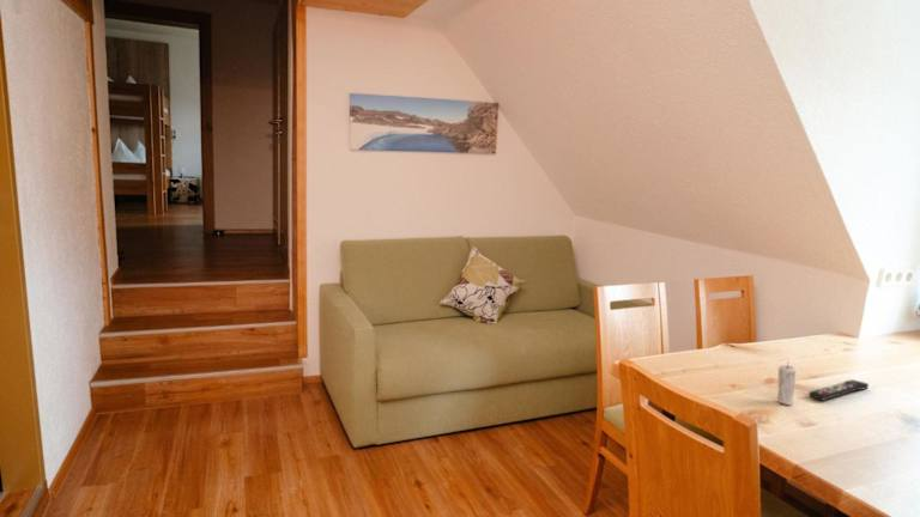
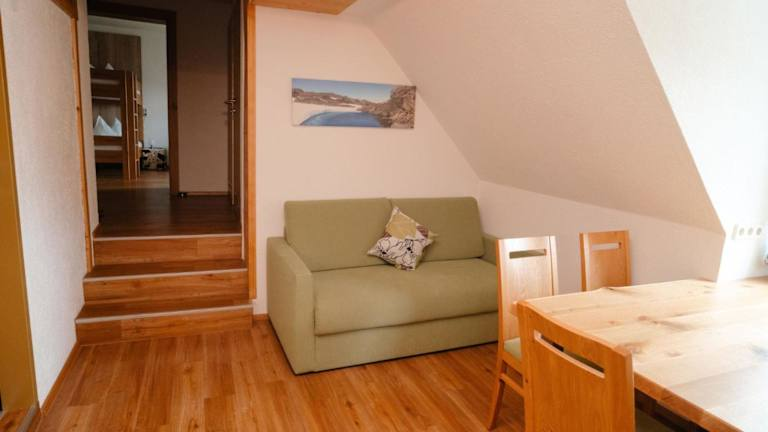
- candle (786, 381)
- remote control (839, 389)
